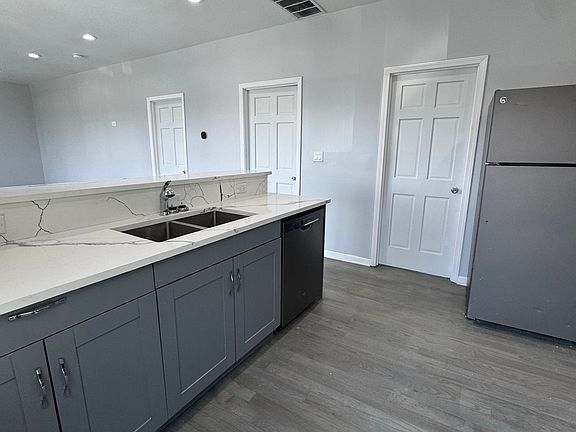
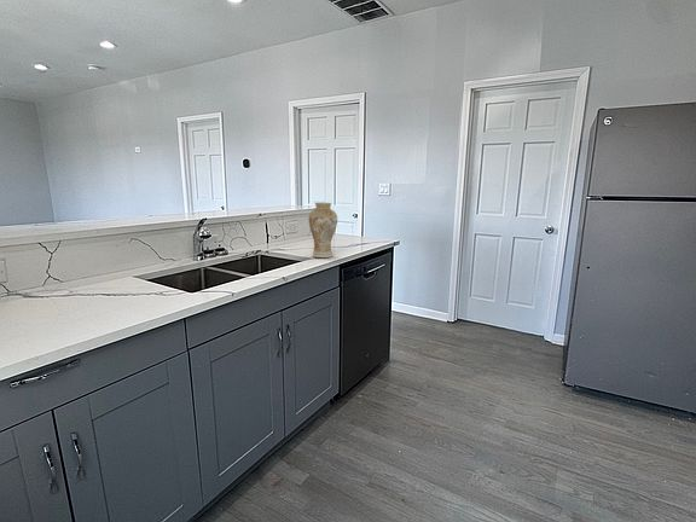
+ vase (323, 230)
